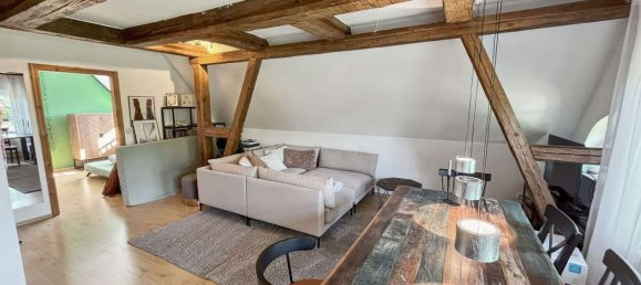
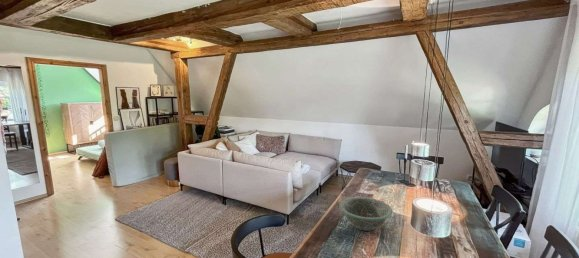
+ decorative bowl (364, 216)
